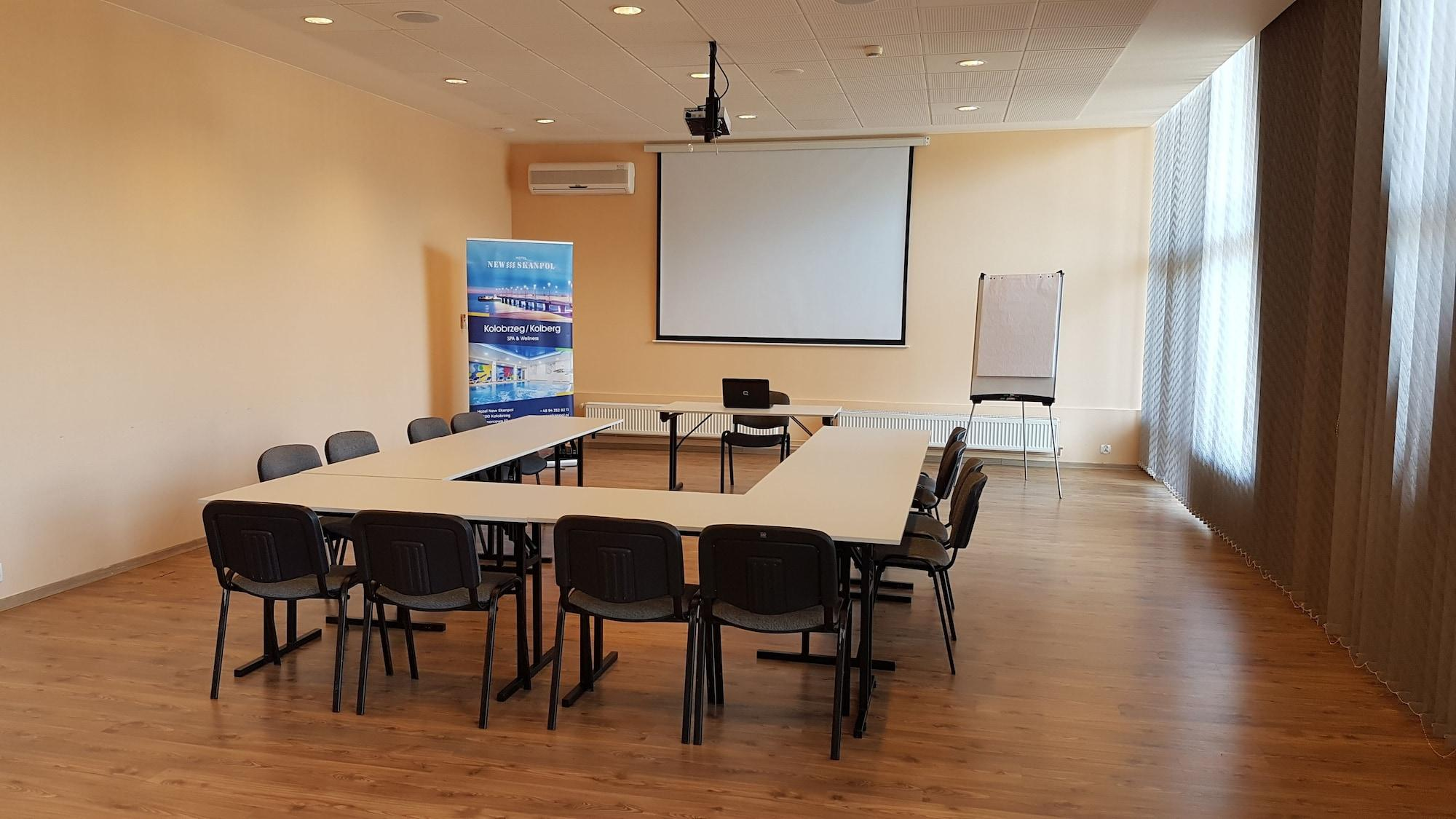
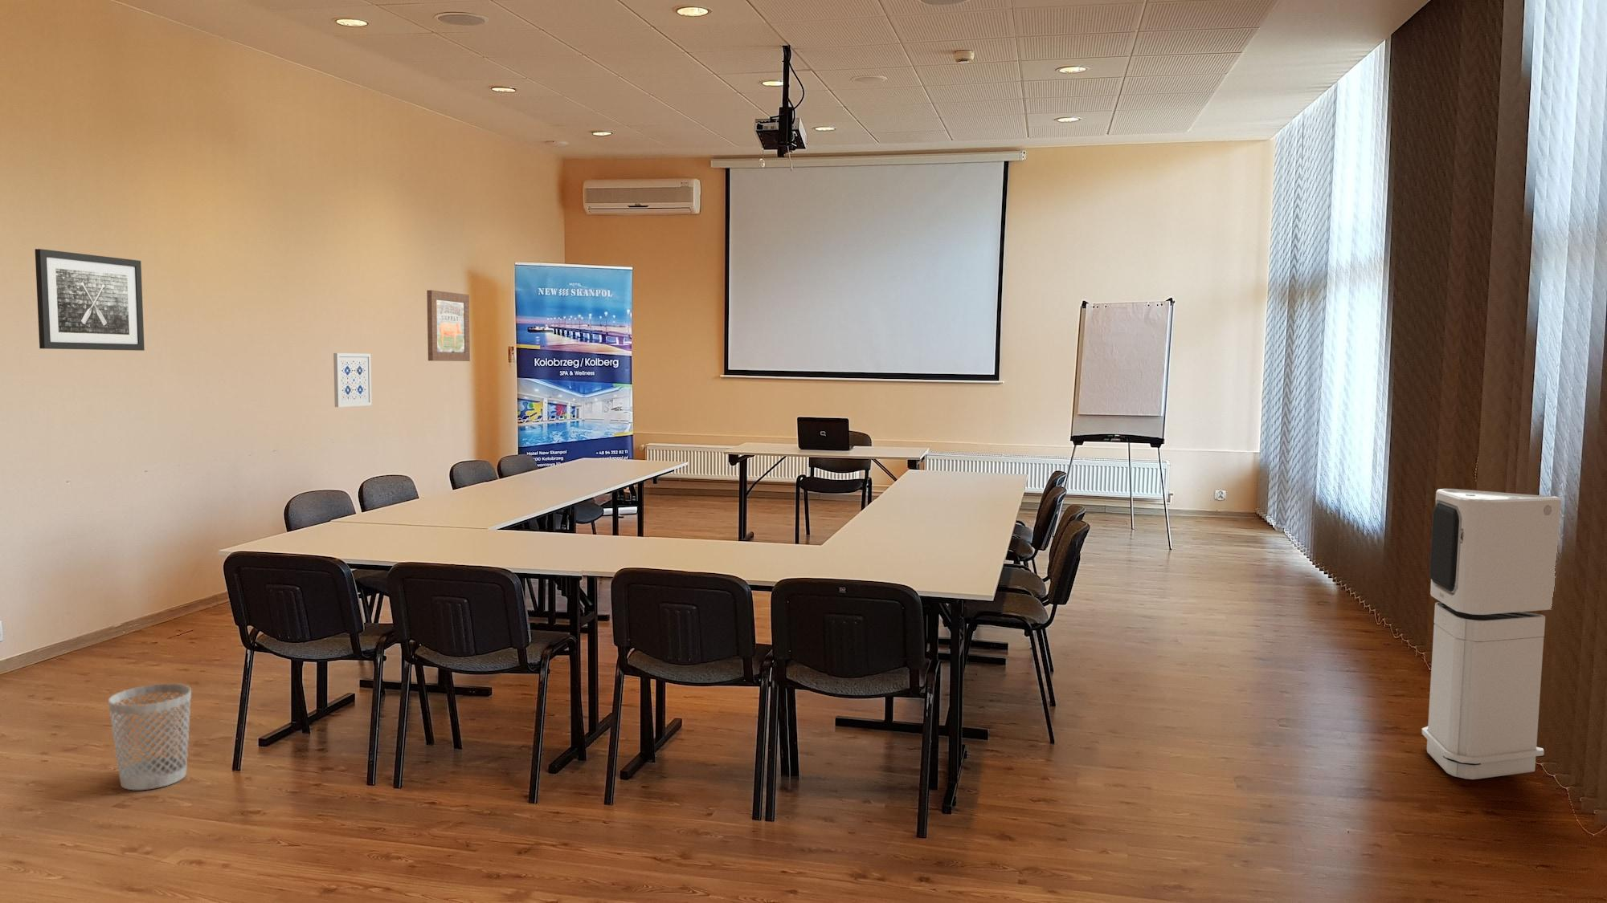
+ wall art (448, 326)
+ wastebasket (152, 737)
+ air purifier (1493, 632)
+ wall art (93, 302)
+ wall art (353, 379)
